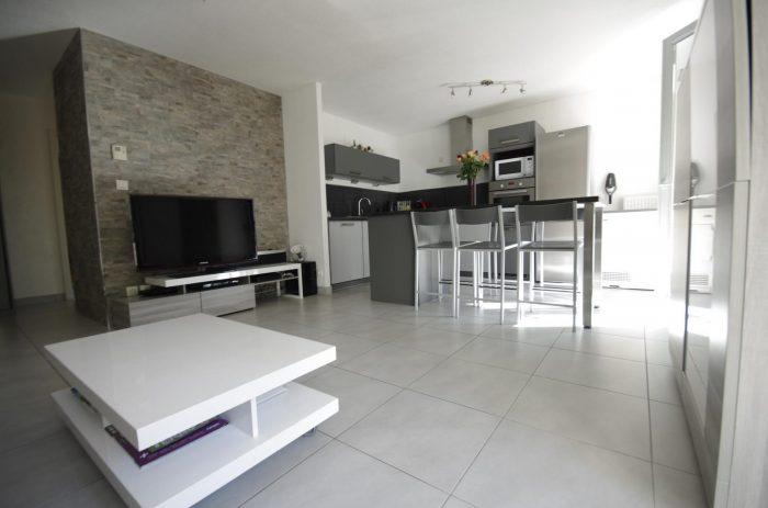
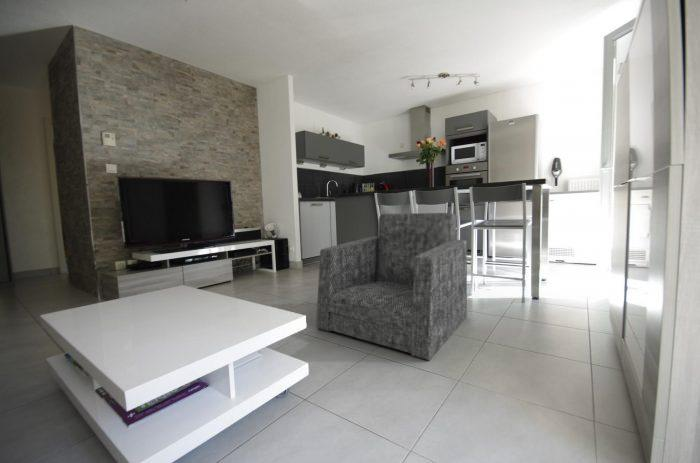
+ armchair (395, 268)
